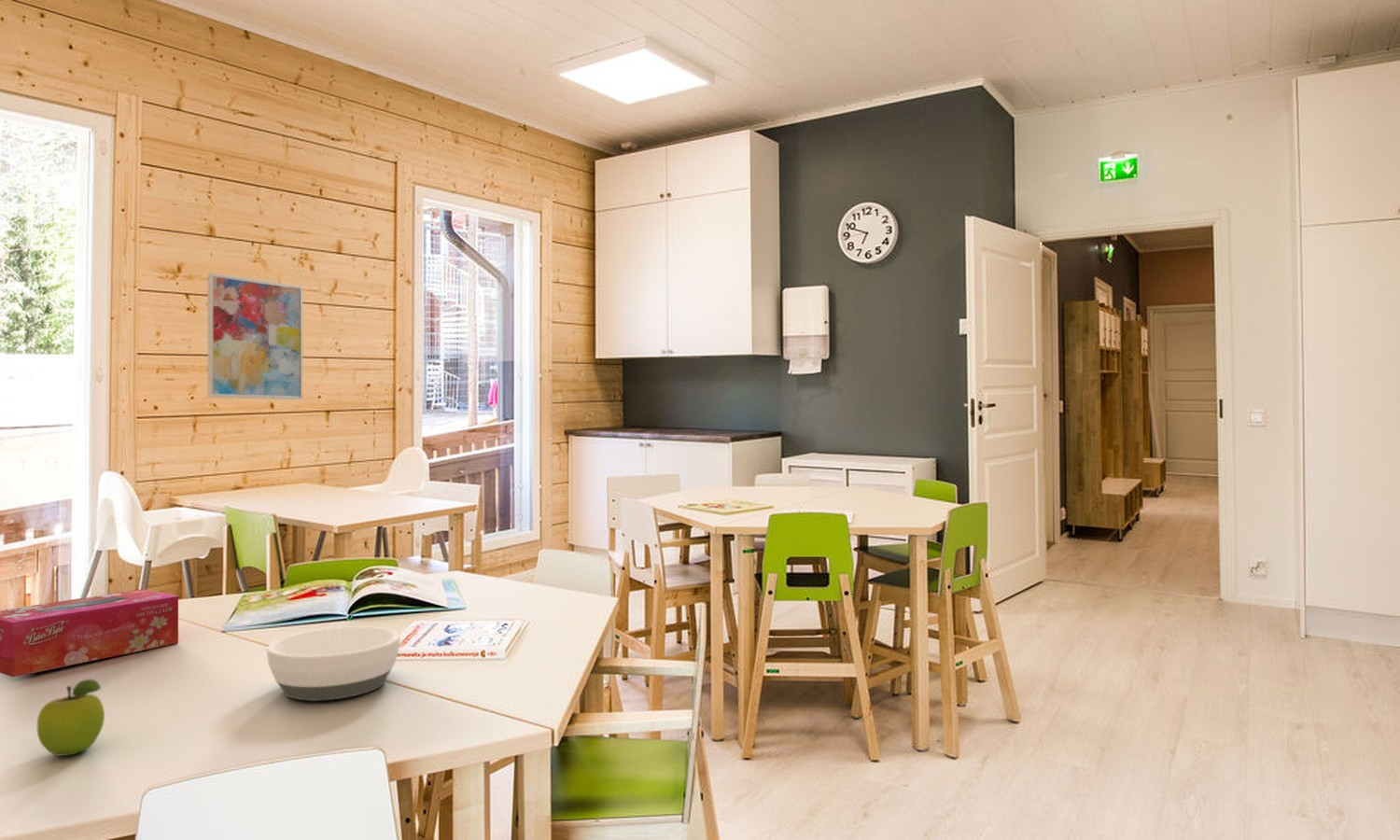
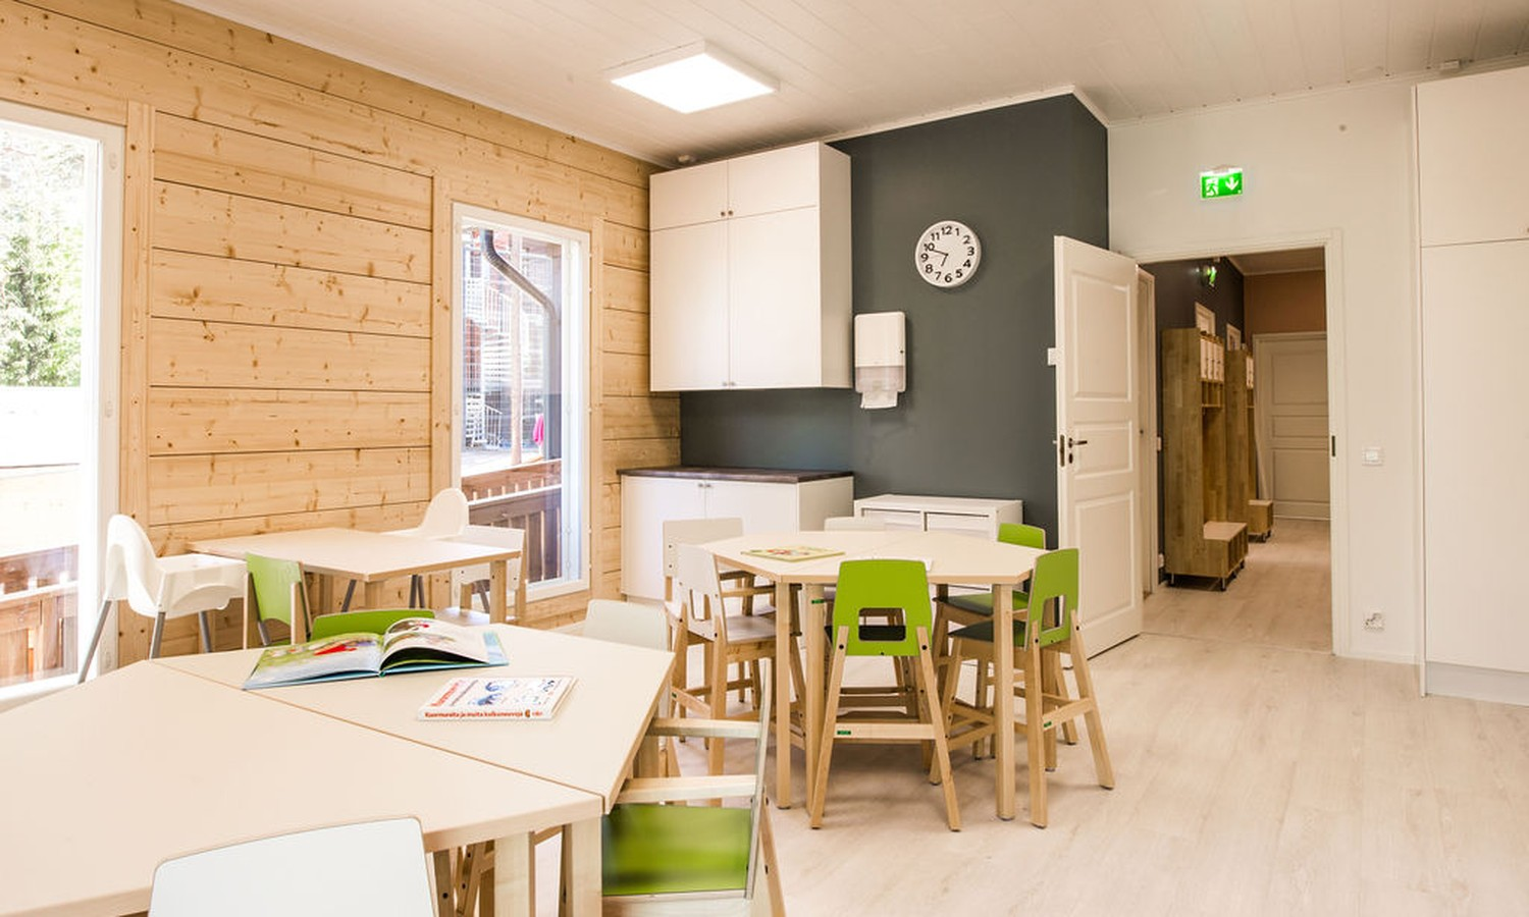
- fruit (75, 716)
- tissue box (83, 628)
- wall art (257, 339)
- bowl (335, 663)
